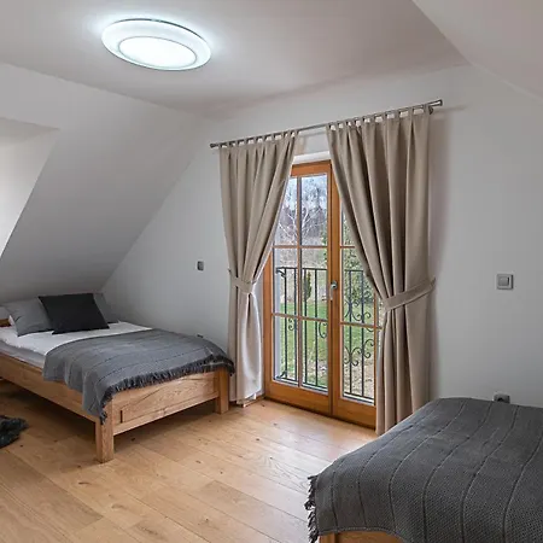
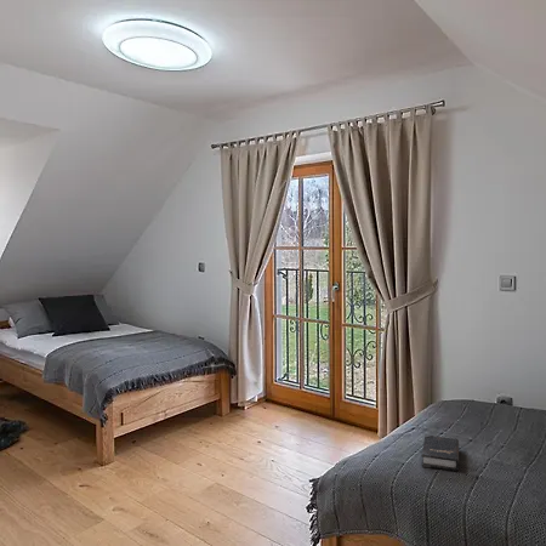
+ hardback book (440, 451)
